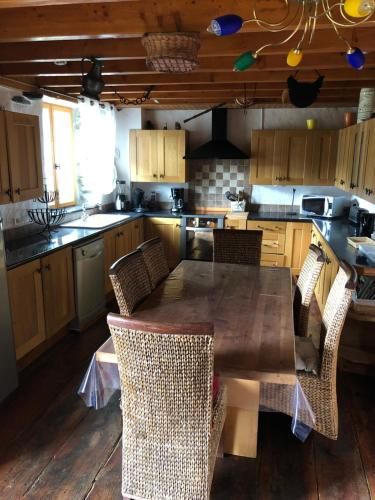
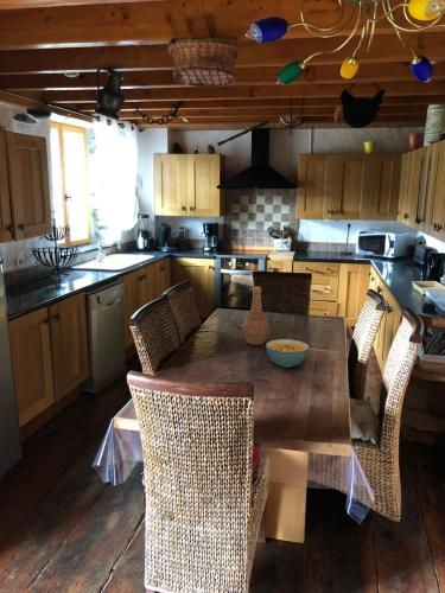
+ vase (256, 314)
+ cereal bowl (286, 355)
